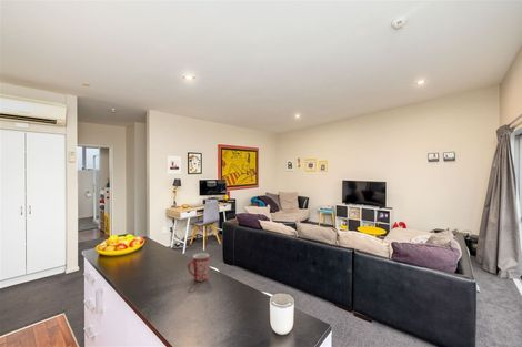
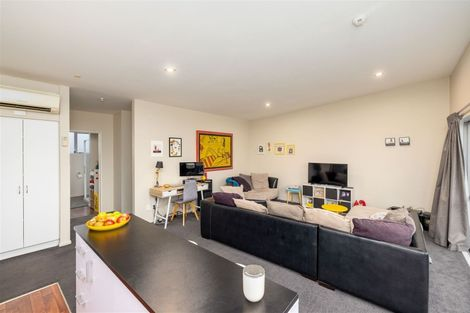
- mug (198, 267)
